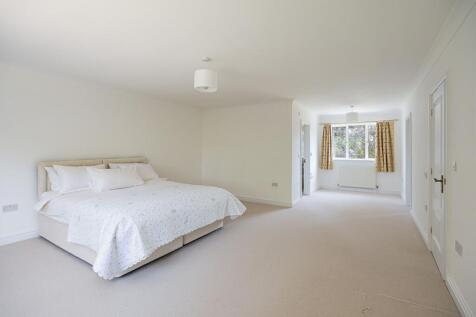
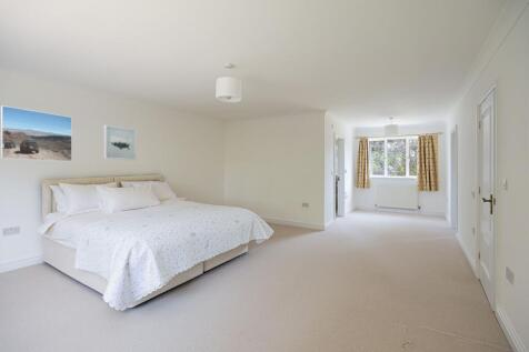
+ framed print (39, 135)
+ wall art (120, 143)
